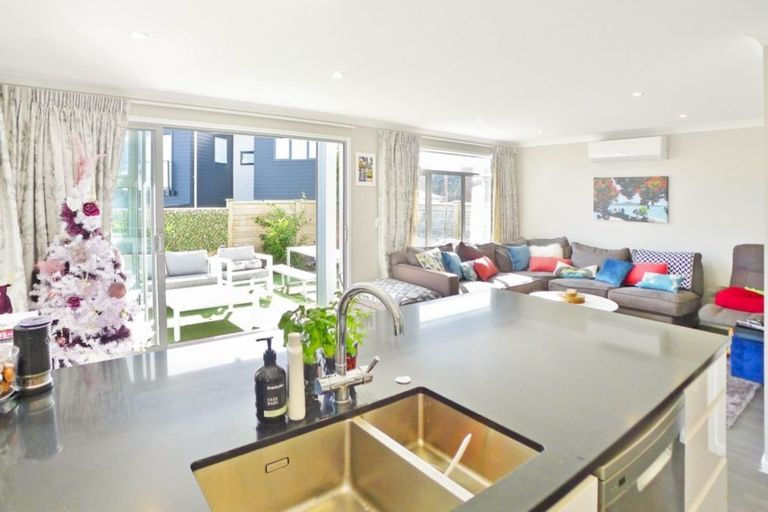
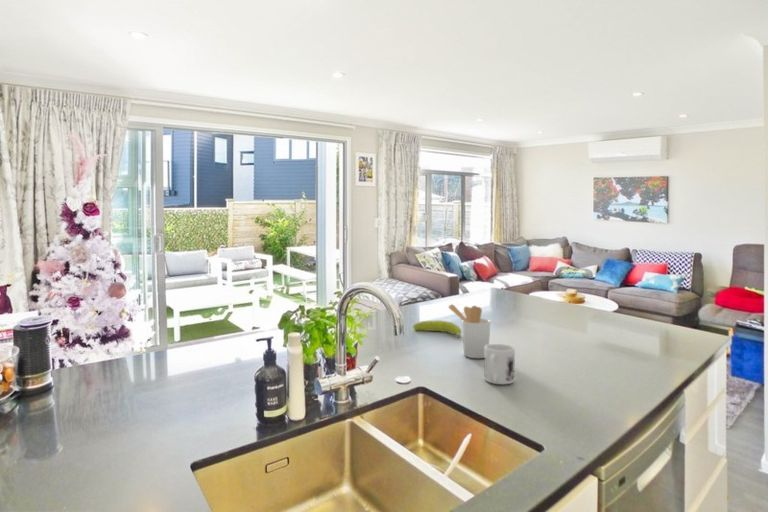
+ mug (497, 365)
+ fruit (436, 327)
+ utensil holder (468, 329)
